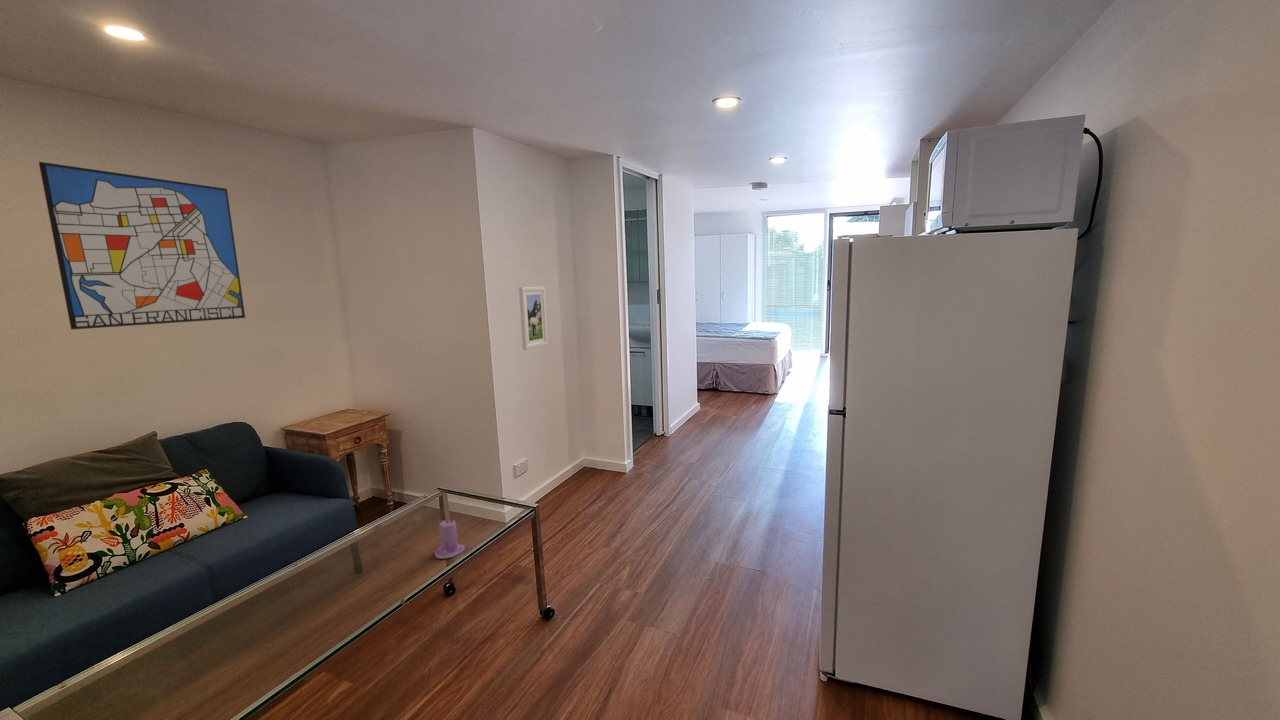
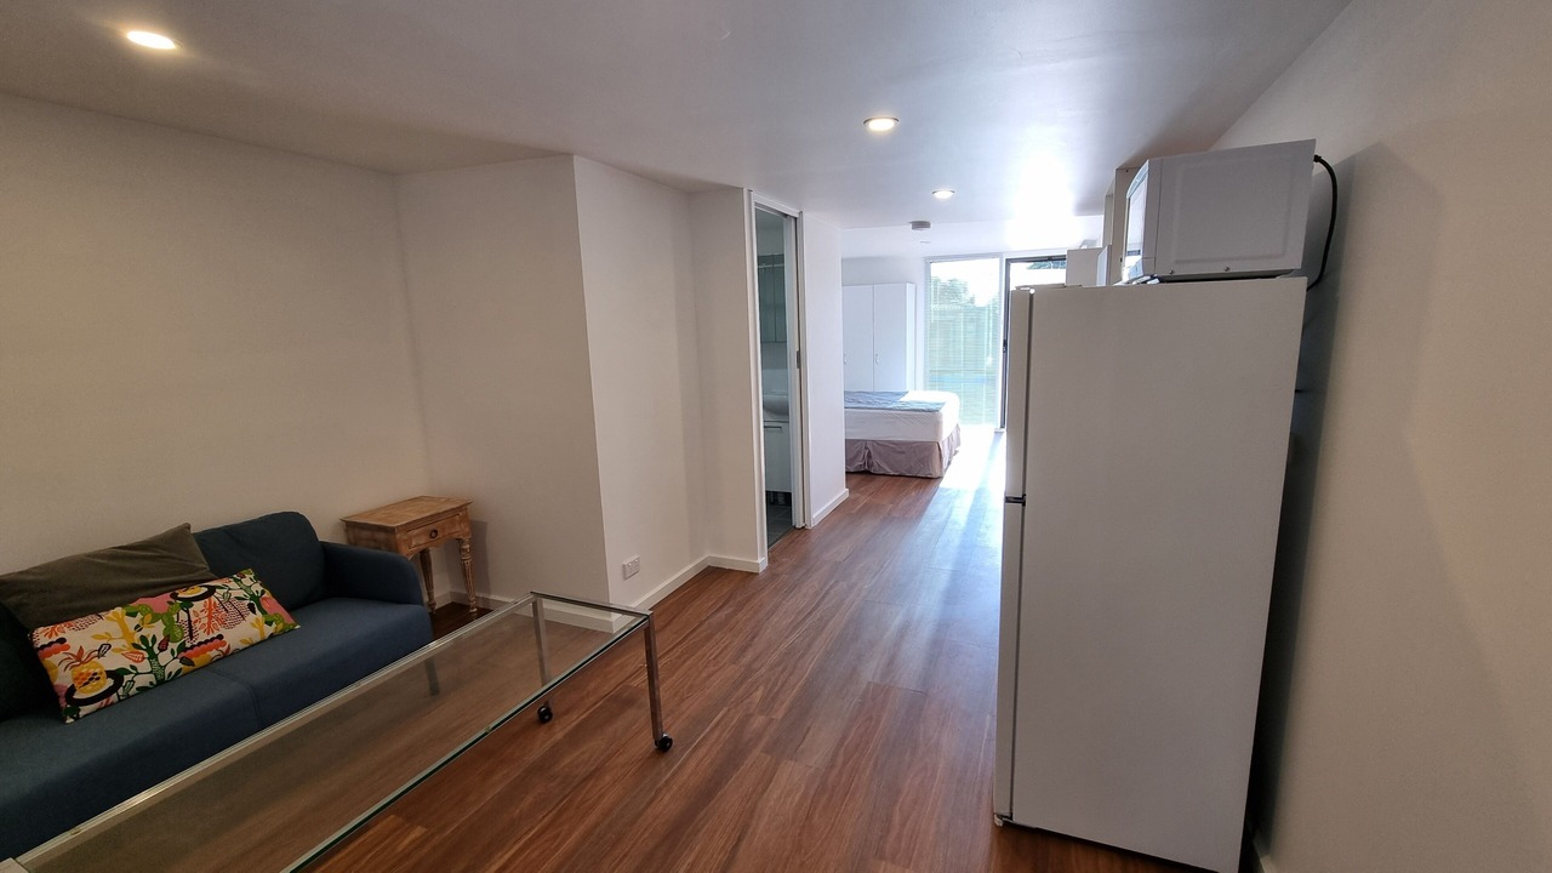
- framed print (534, 317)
- wall art (157, 251)
- candle (447, 534)
